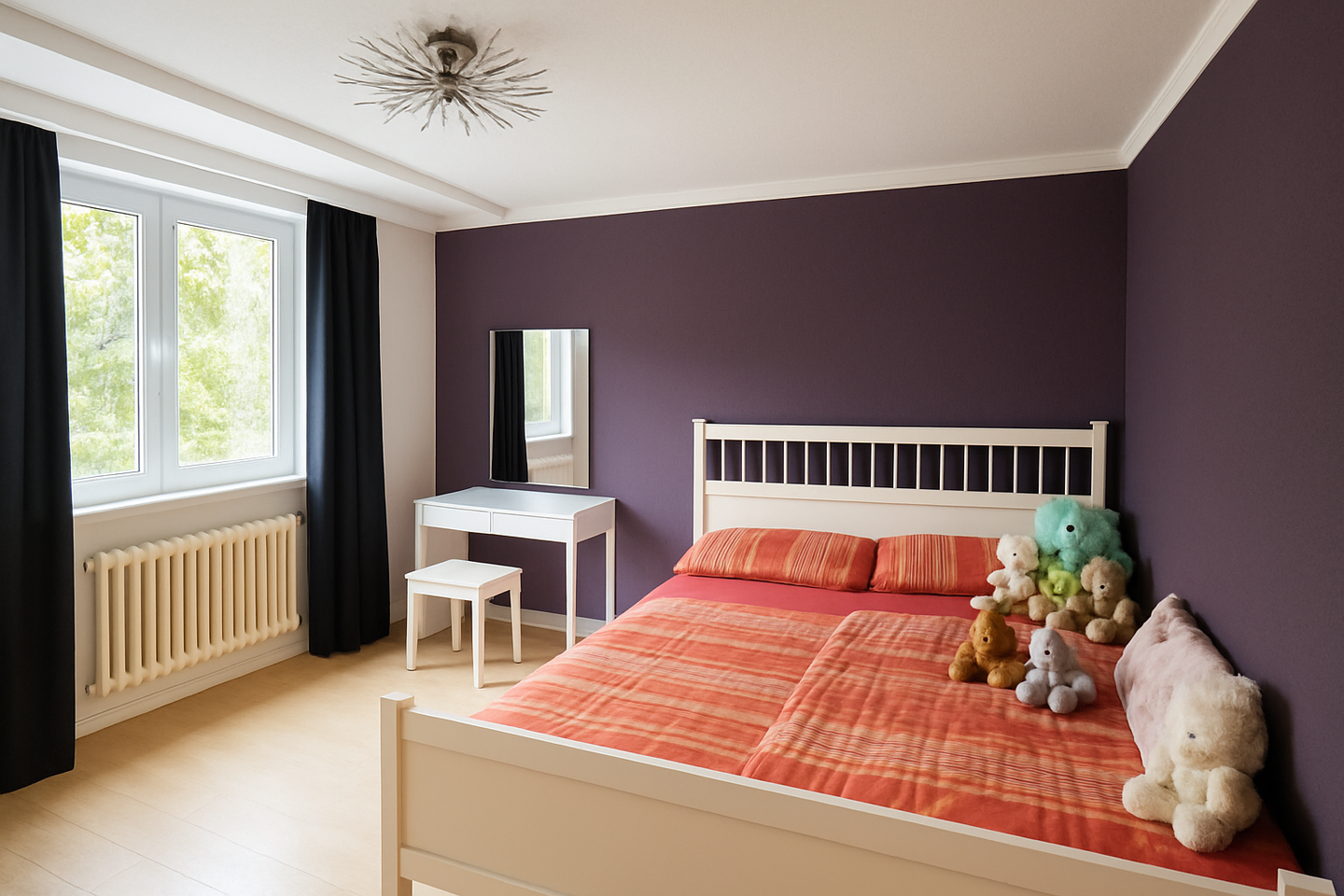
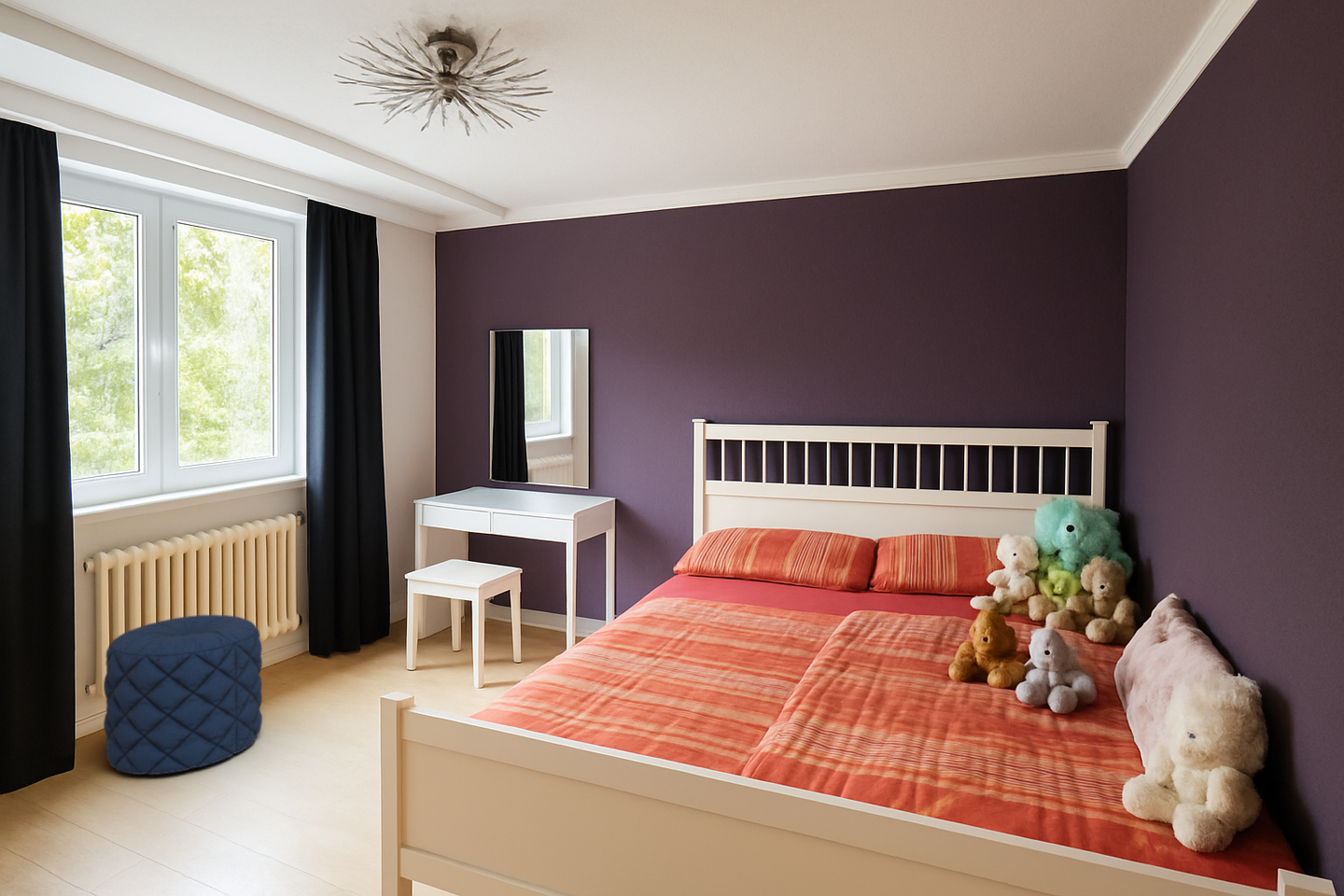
+ pouf (186, 686)
